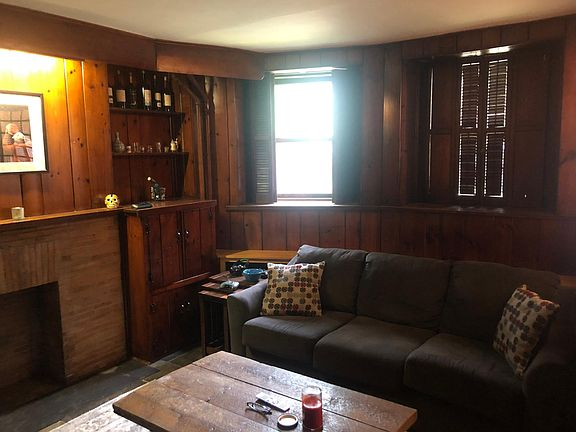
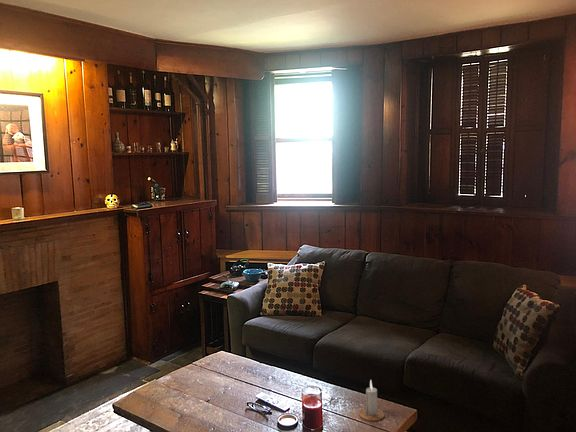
+ candle (371, 396)
